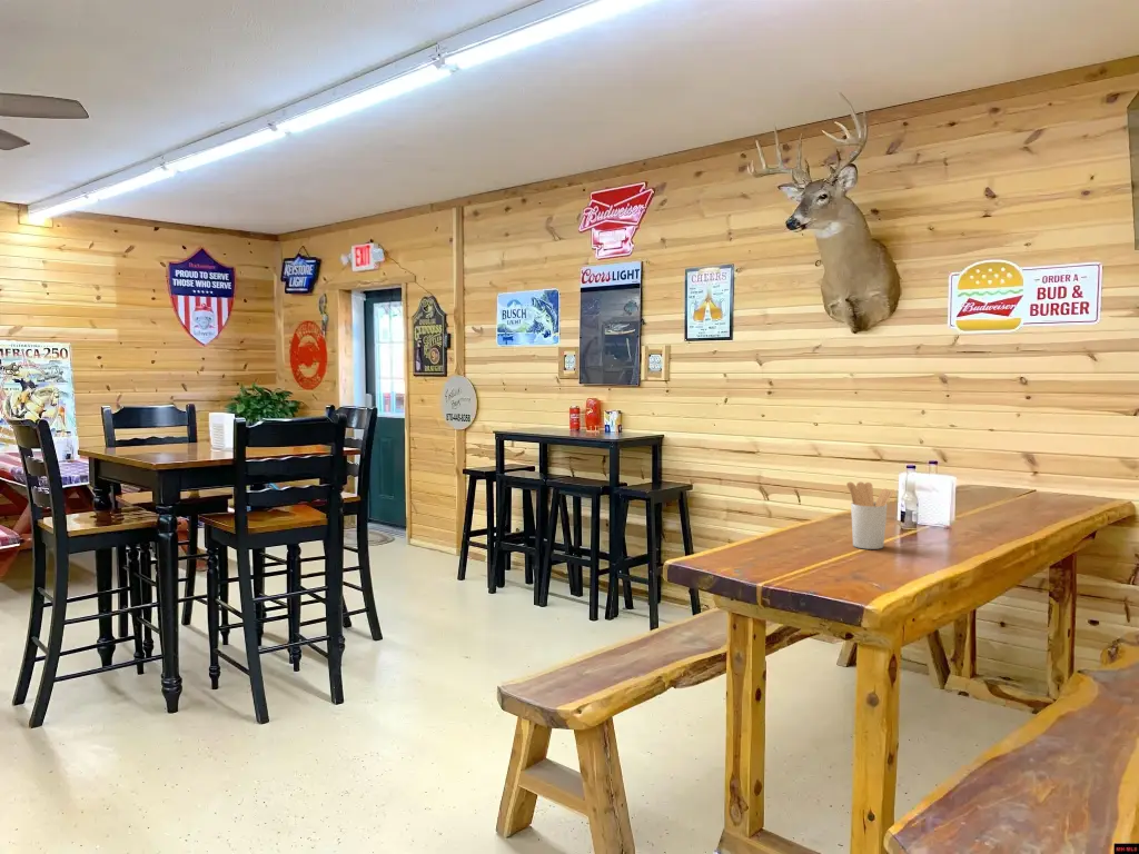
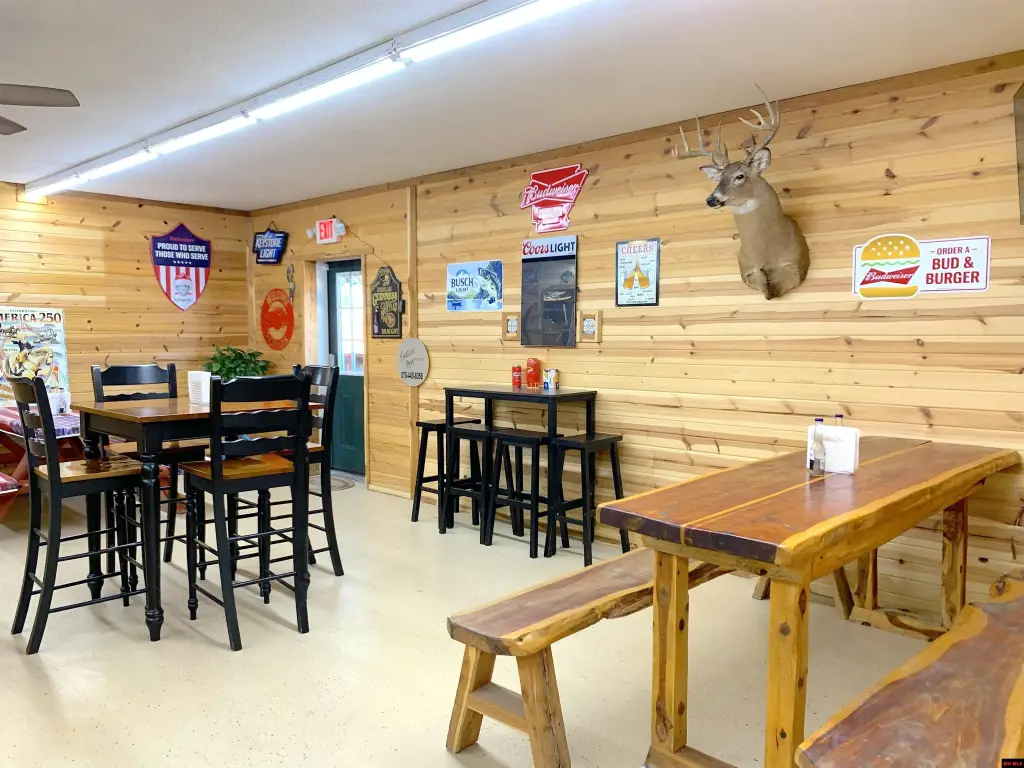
- utensil holder (865, 513)
